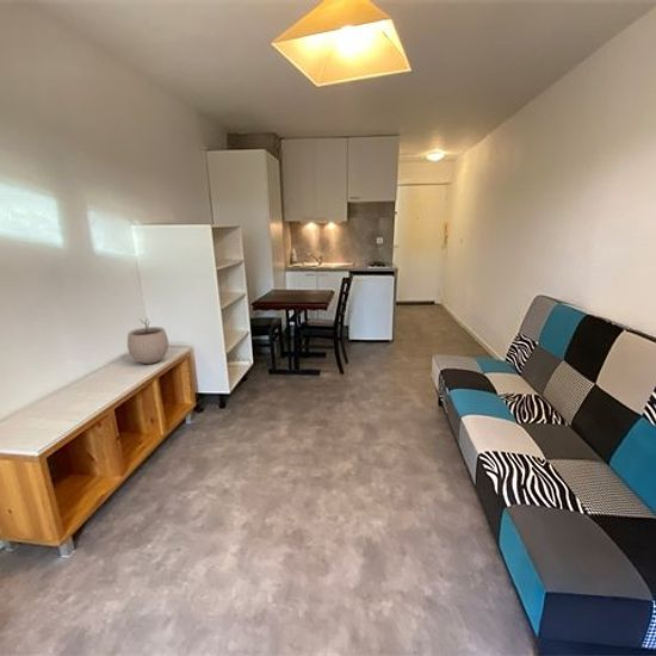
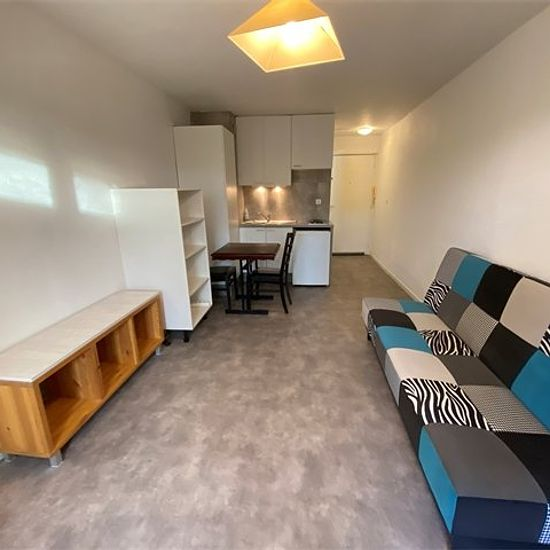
- plant pot (147, 339)
